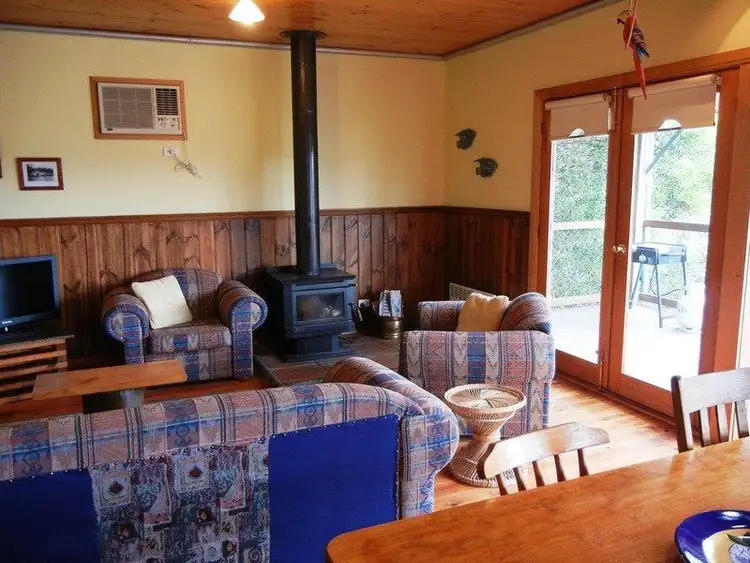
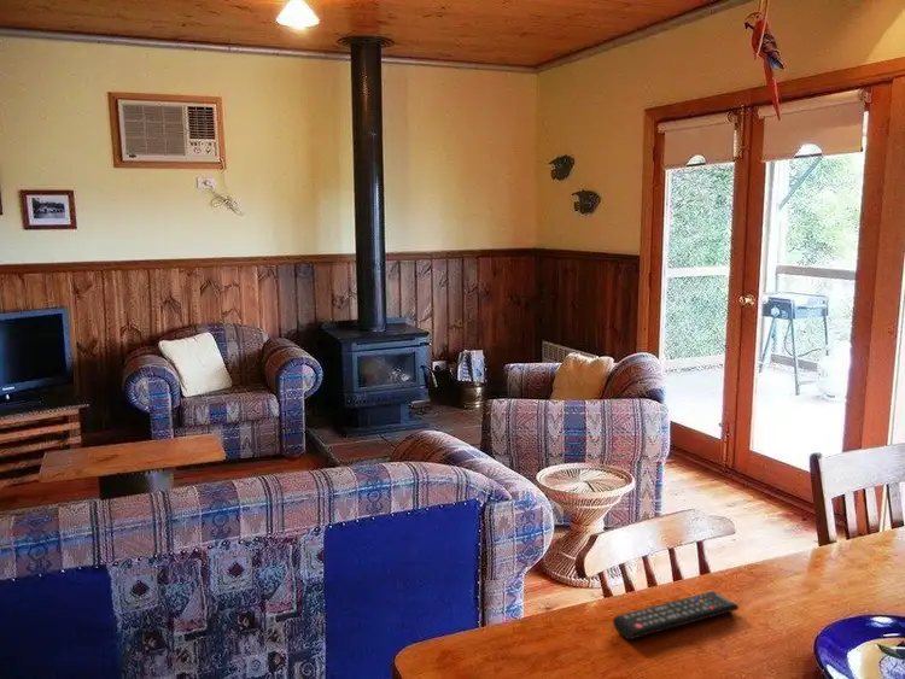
+ remote control (676, 615)
